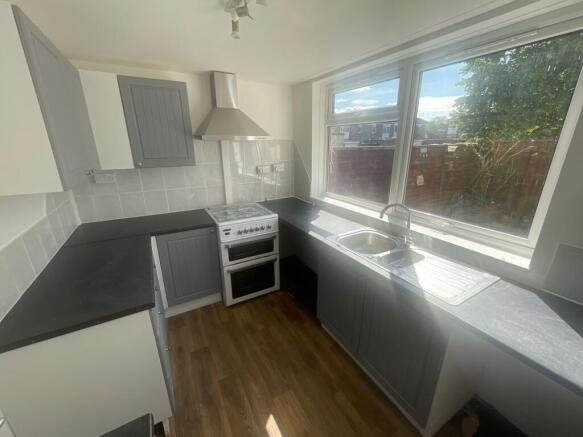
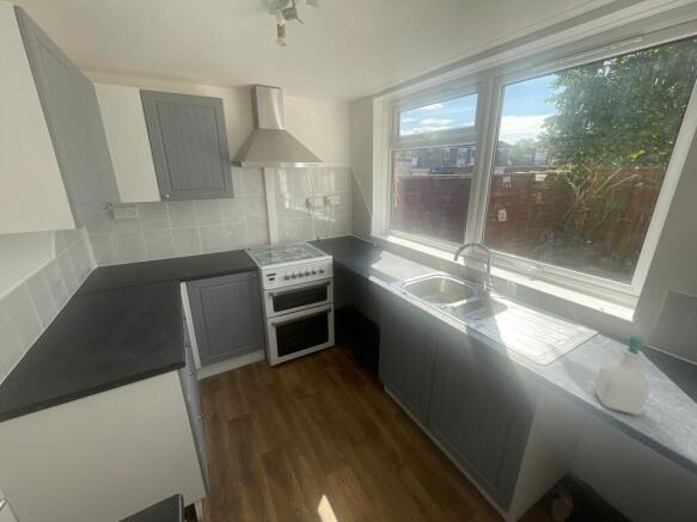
+ soap bottle (625, 371)
